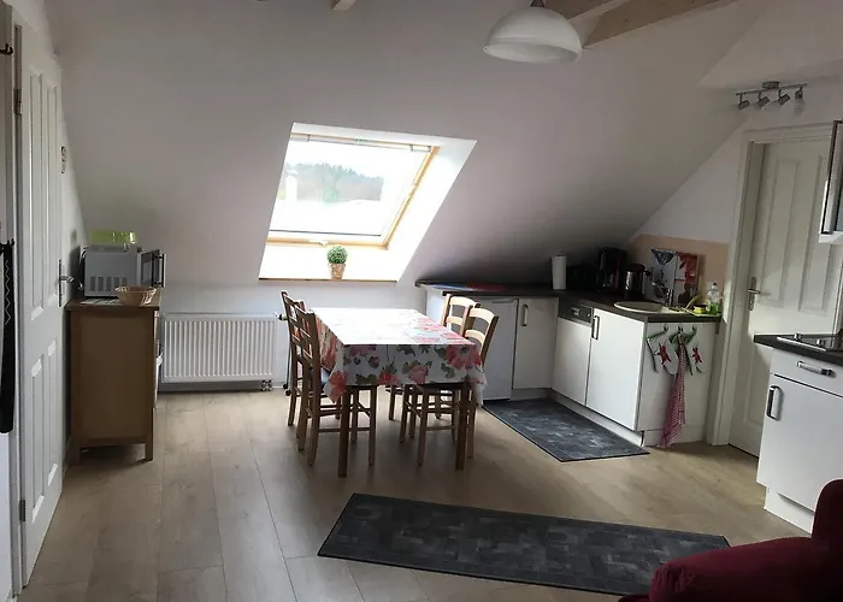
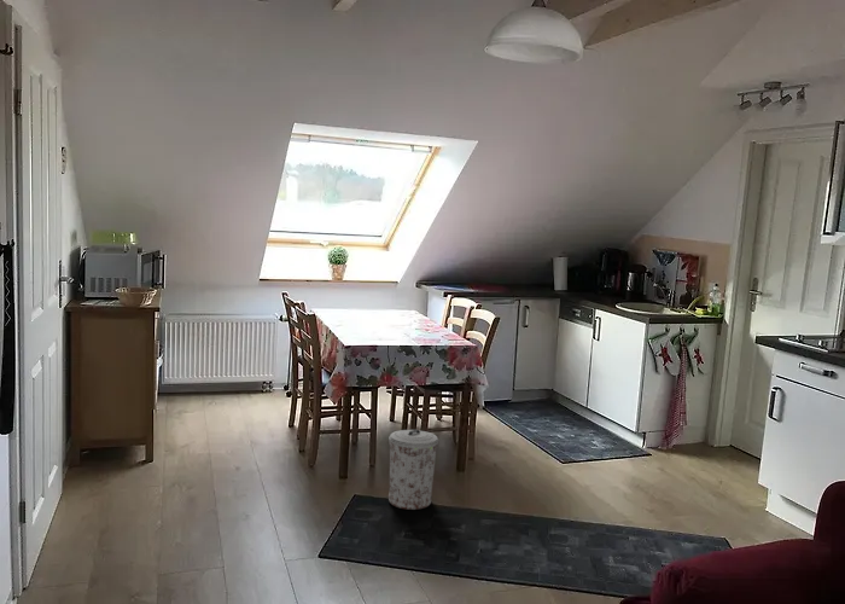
+ trash can (412, 466)
